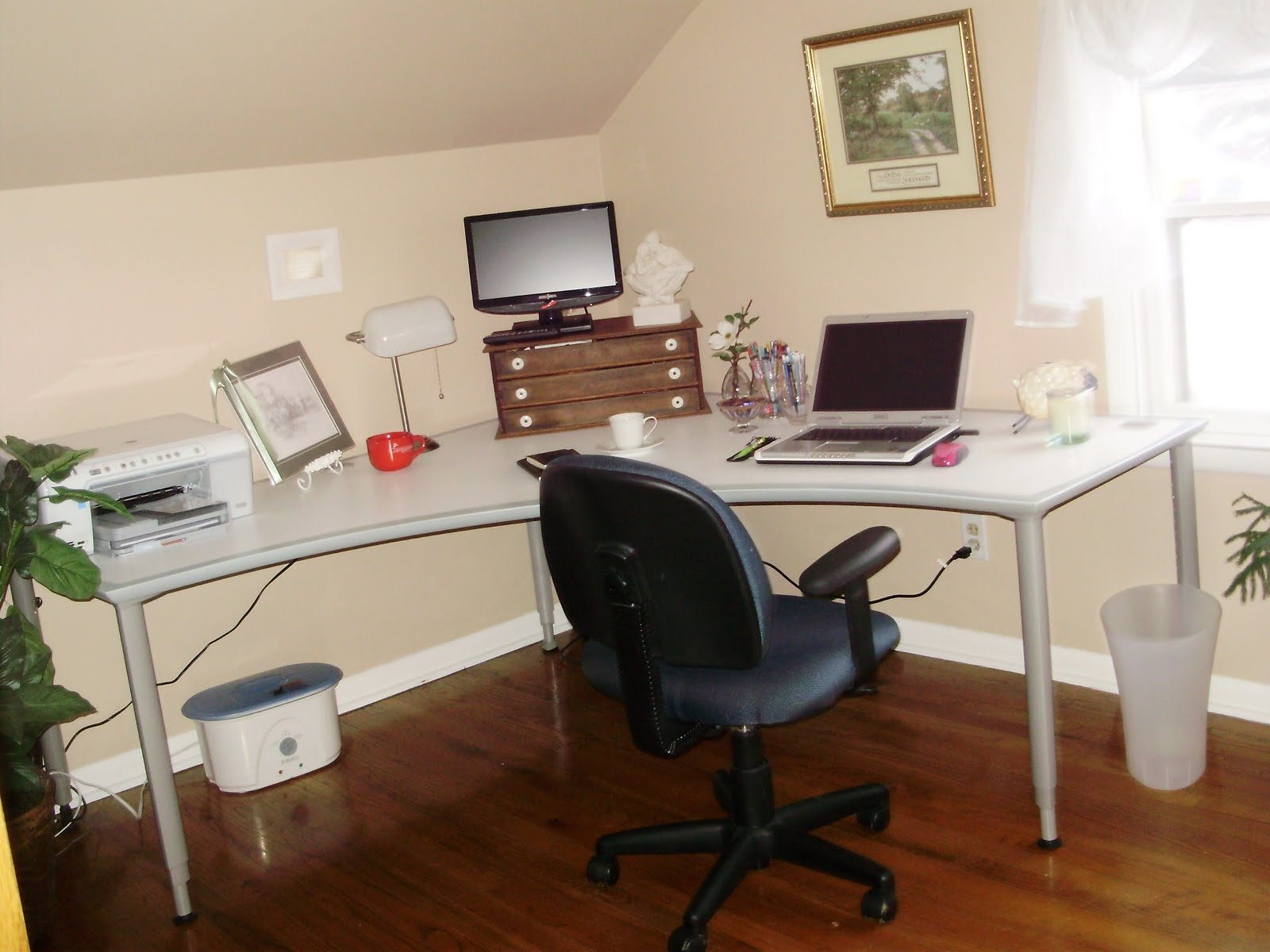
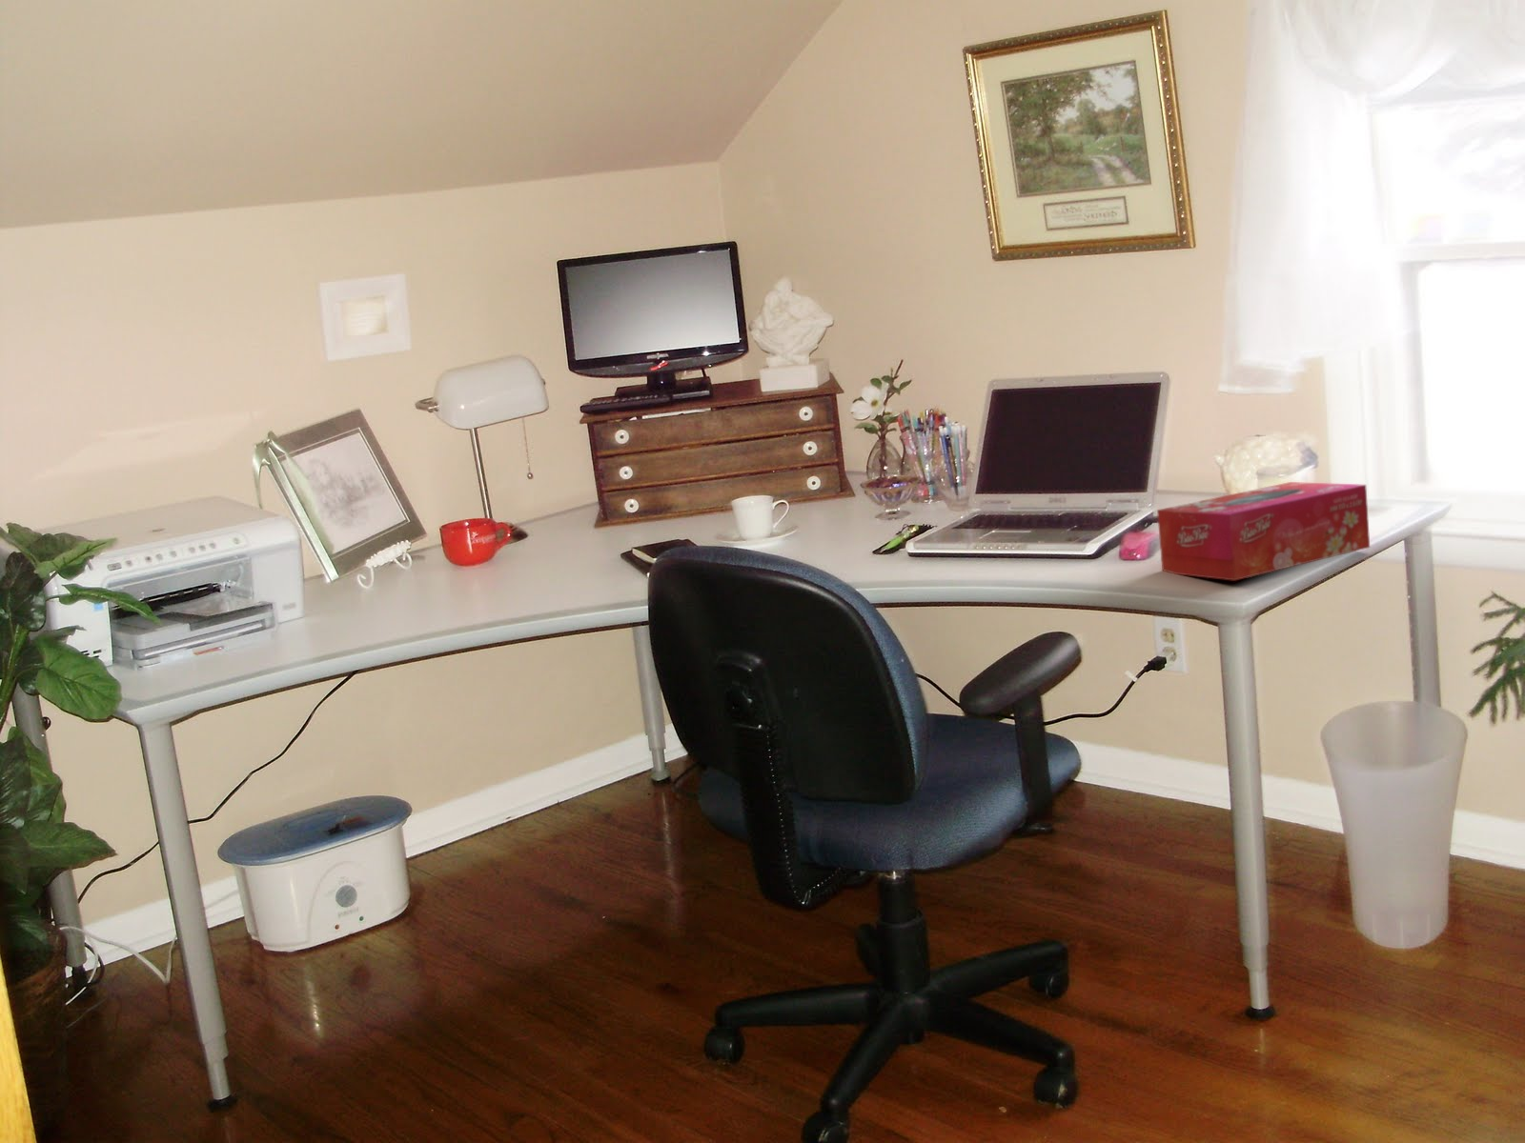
+ tissue box (1264, 528)
